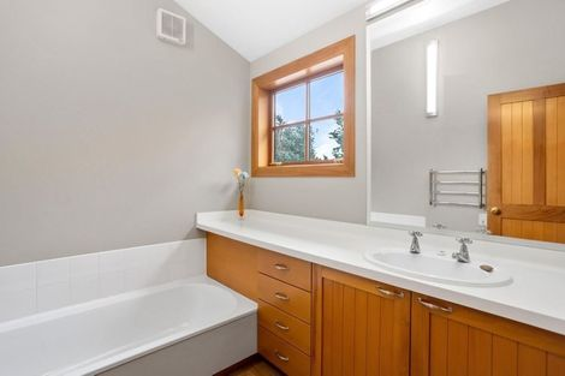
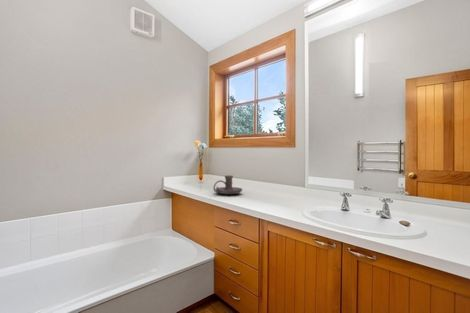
+ candle holder (226, 185)
